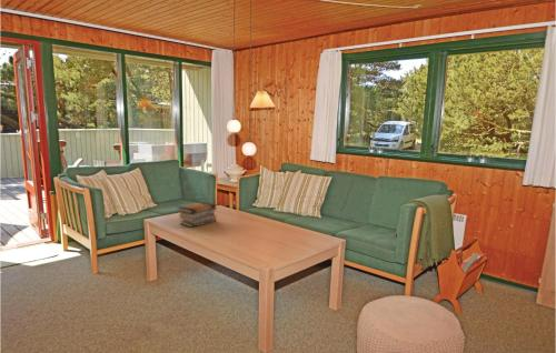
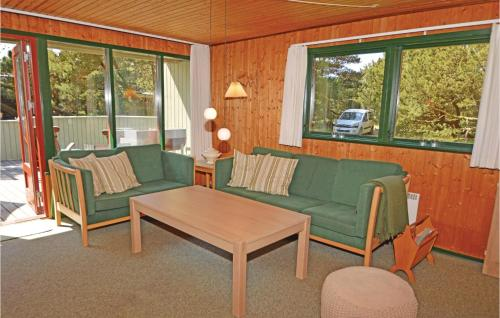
- book stack (197, 214)
